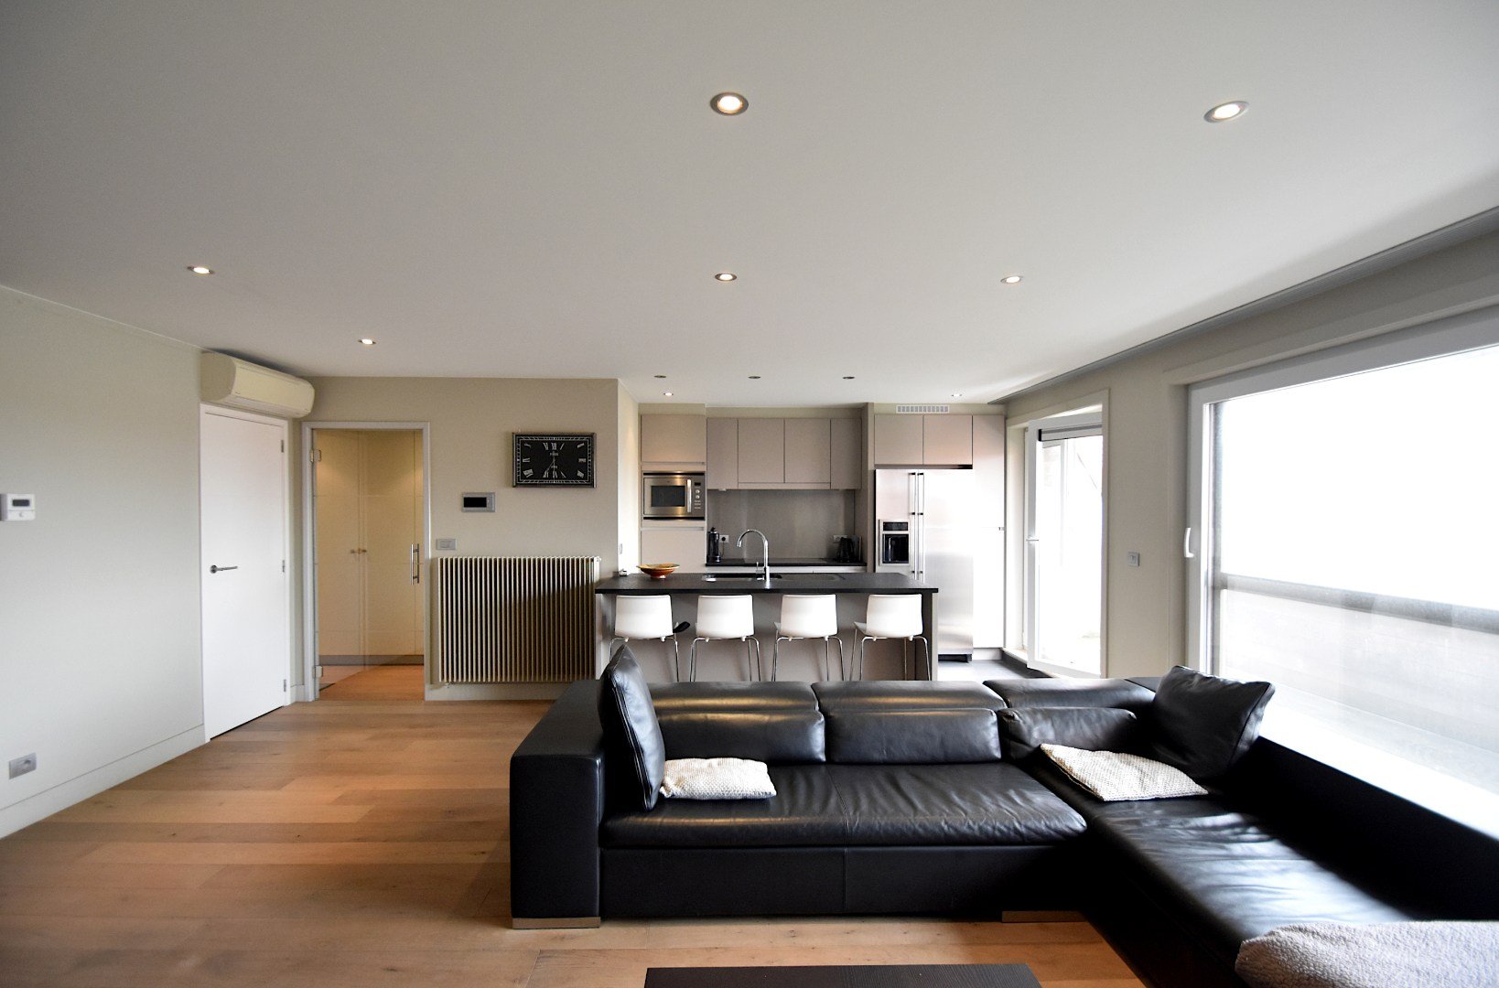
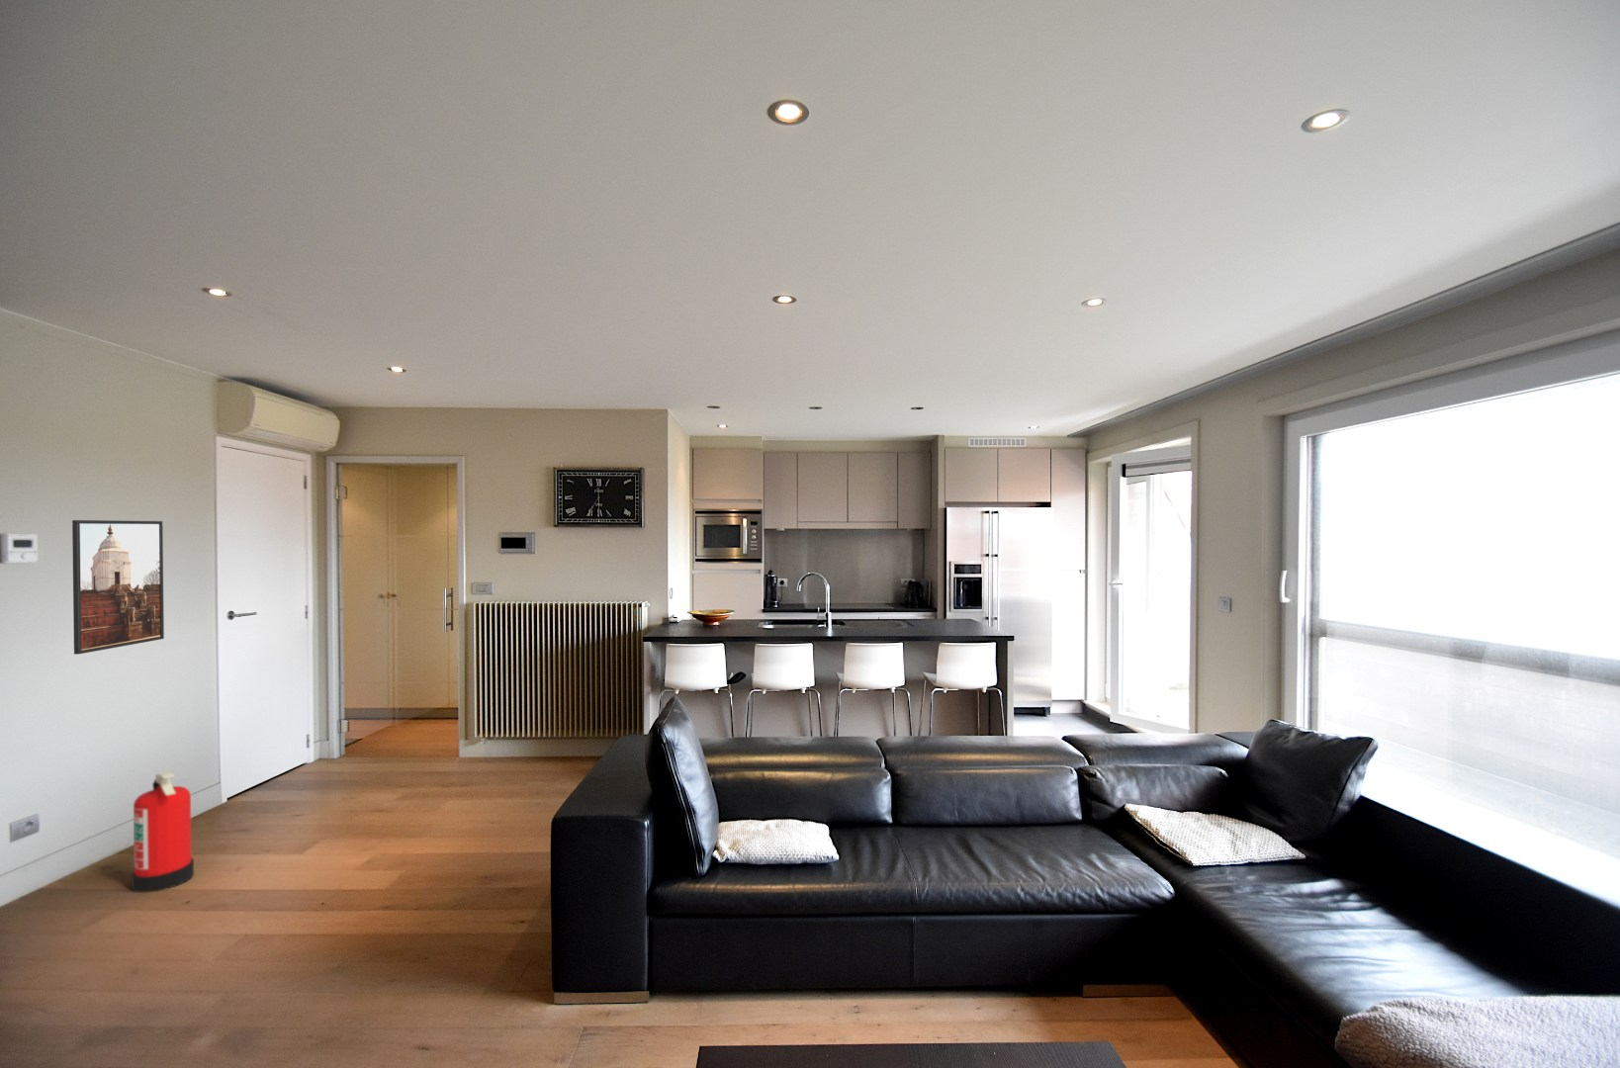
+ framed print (120, 583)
+ fire extinguisher (162, 825)
